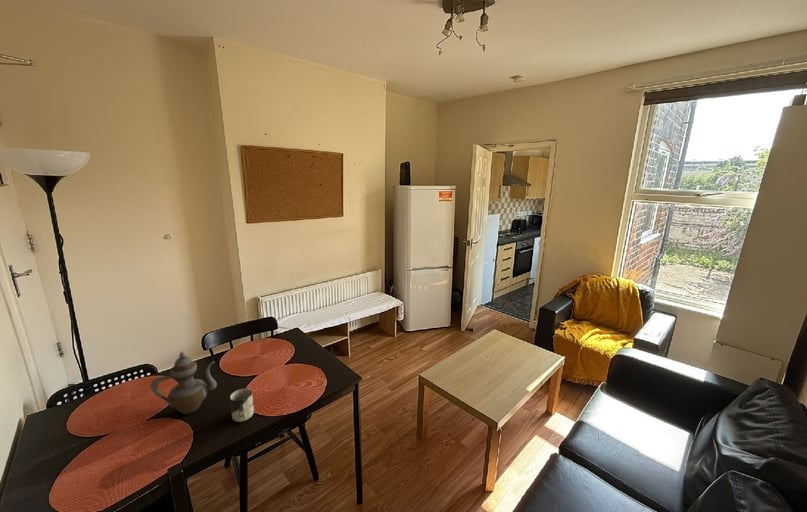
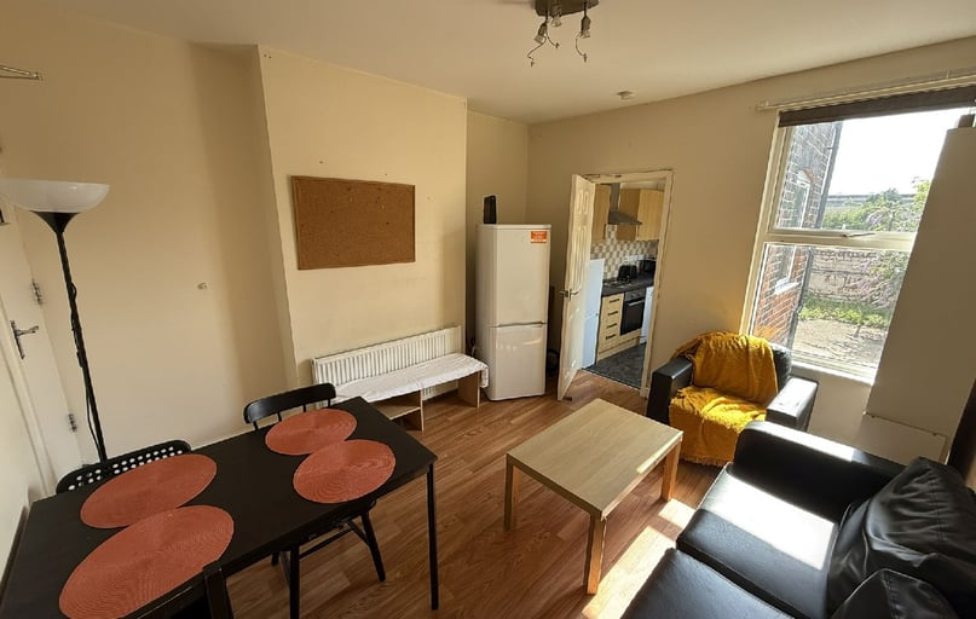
- cup (242, 407)
- teapot (184, 380)
